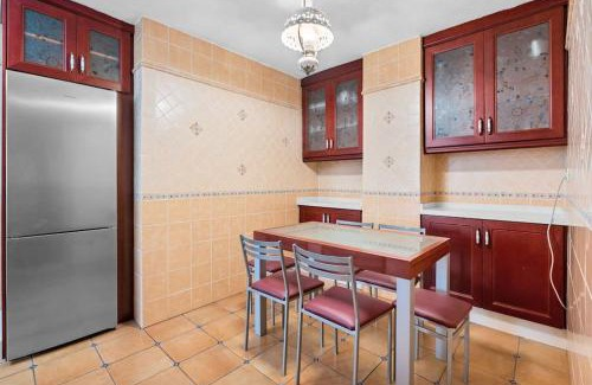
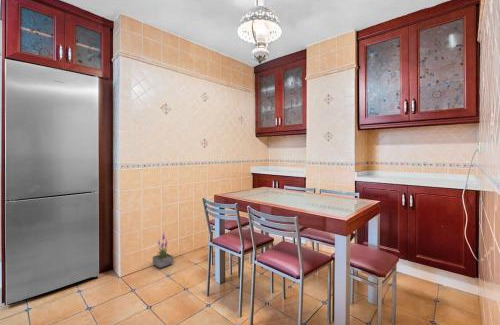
+ potted plant (162, 248)
